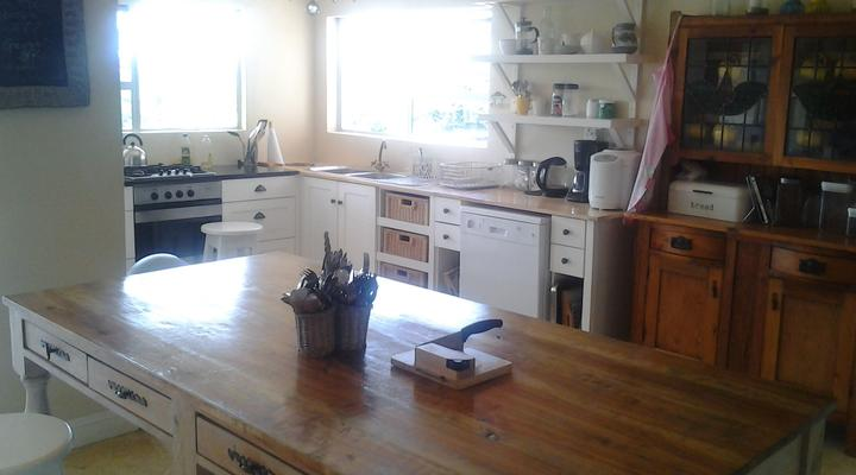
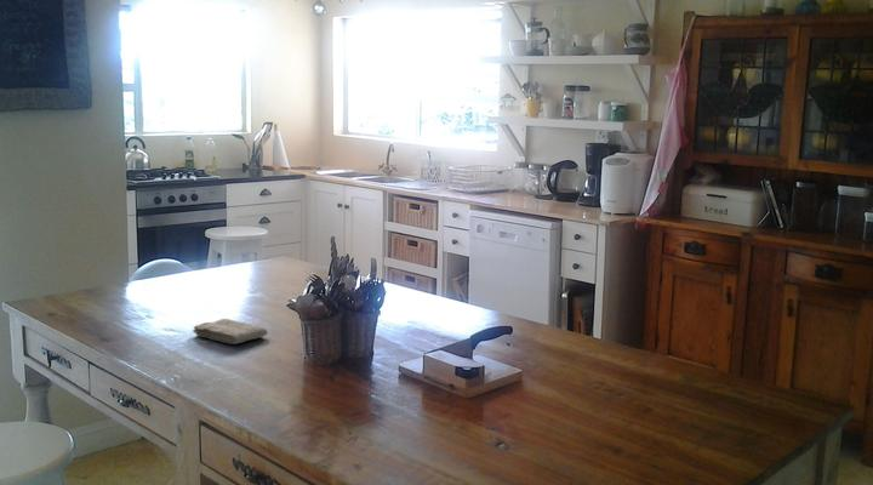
+ washcloth (229, 330)
